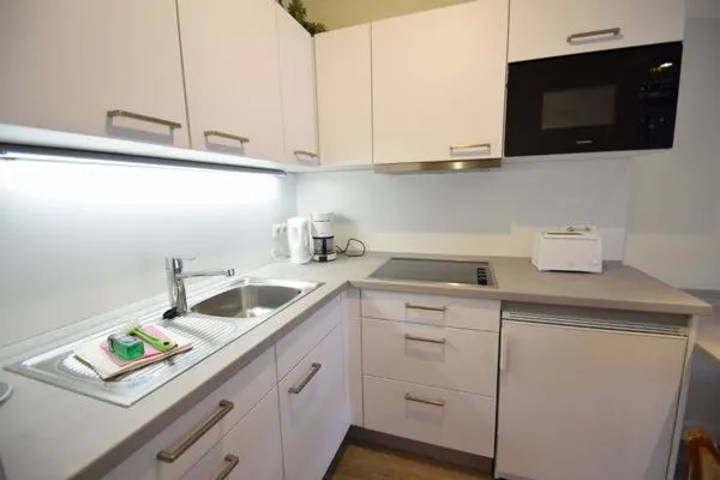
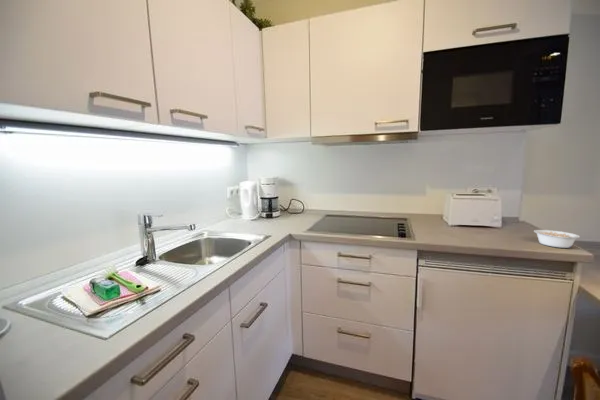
+ legume (557, 238)
